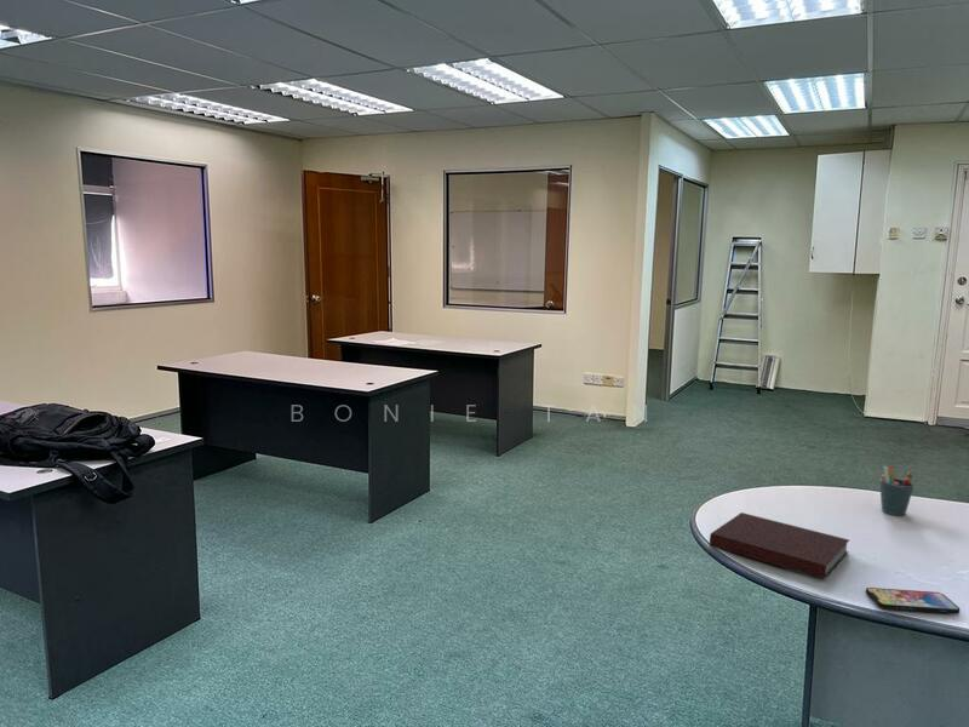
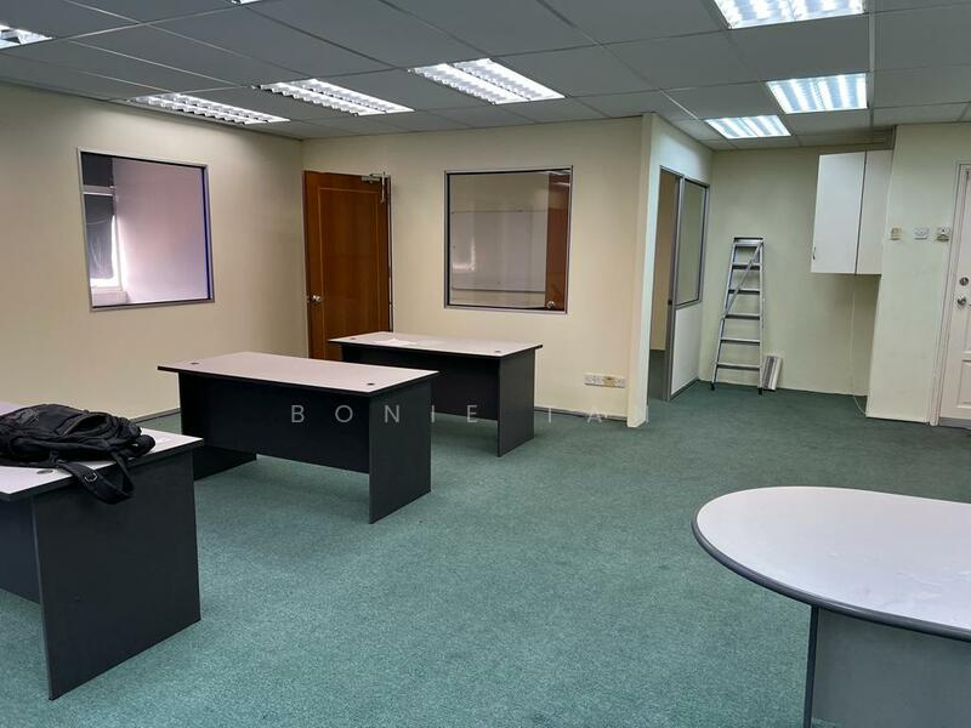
- smartphone (911, 600)
- pen holder (895, 488)
- notebook (779, 543)
